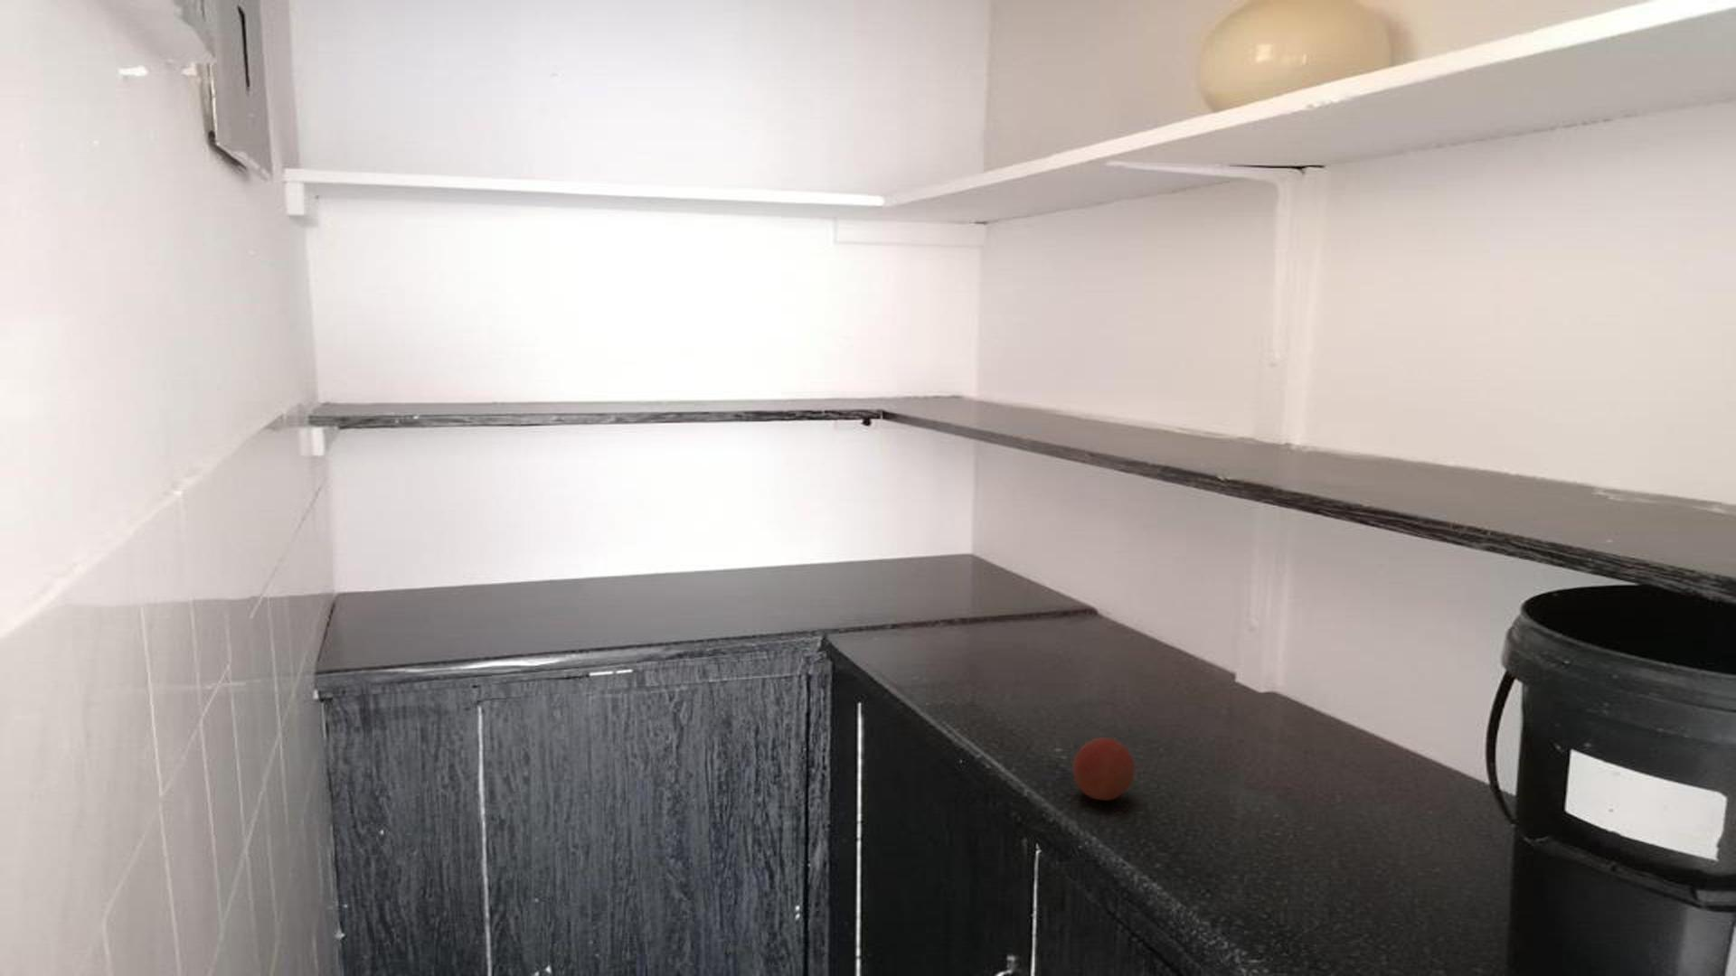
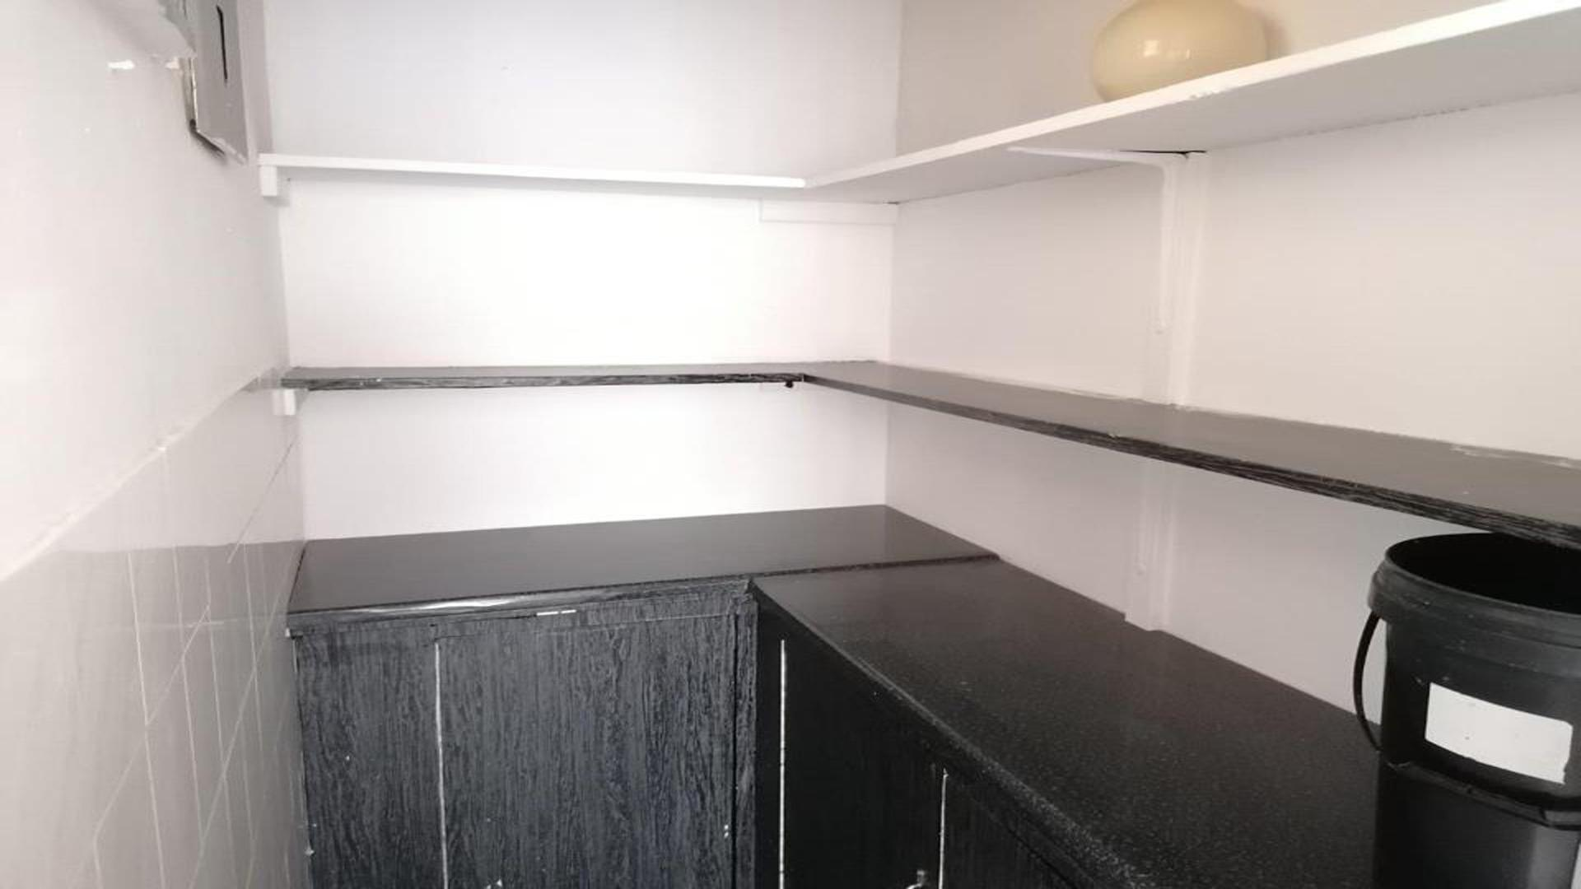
- fruit (1103, 769)
